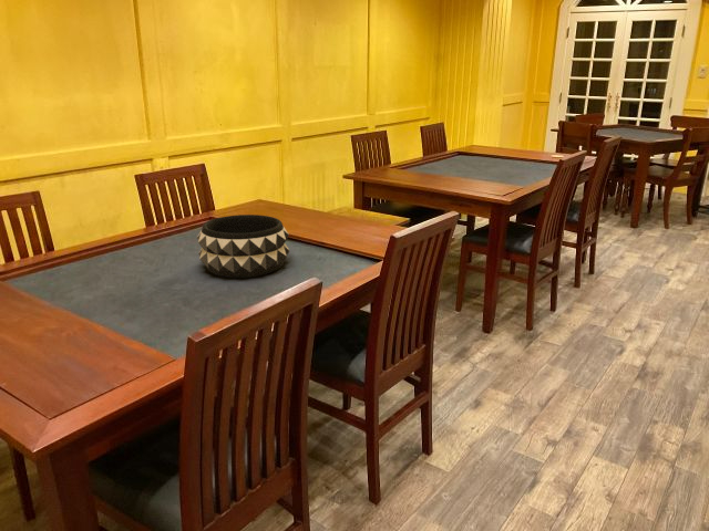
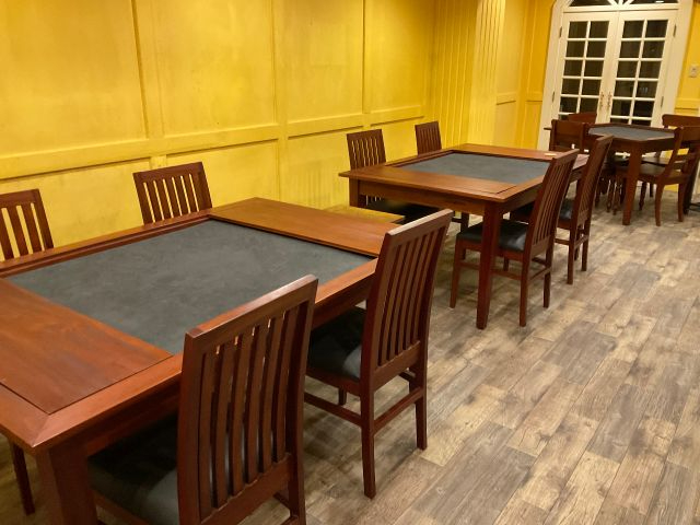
- decorative bowl (244, 243)
